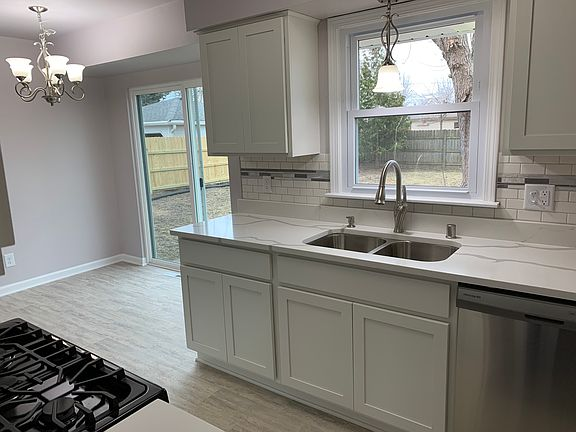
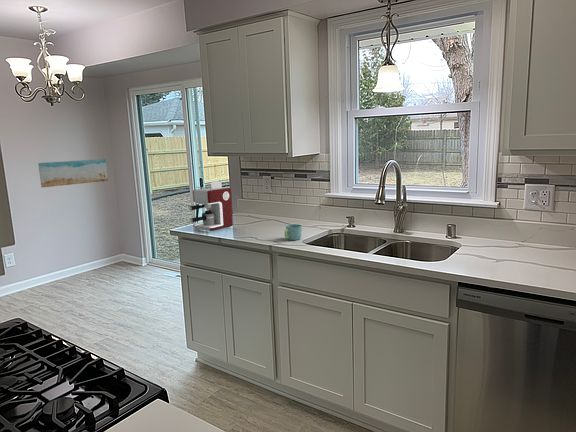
+ mug (292, 232)
+ wall art (74, 172)
+ coffee maker (207, 206)
